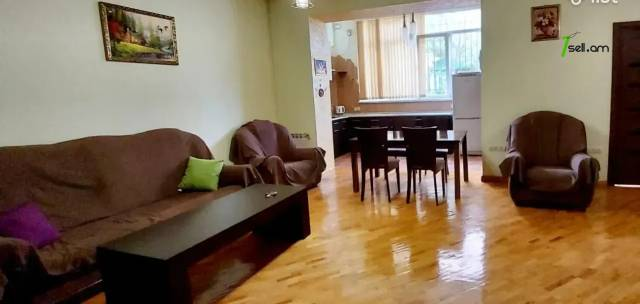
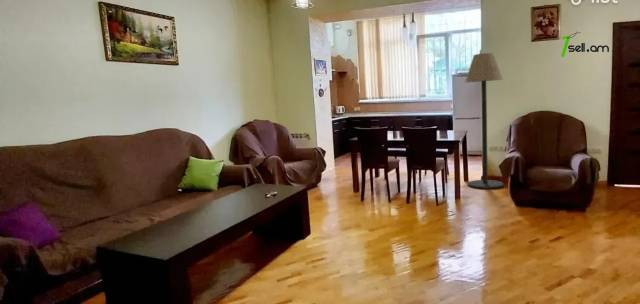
+ floor lamp (484, 120)
